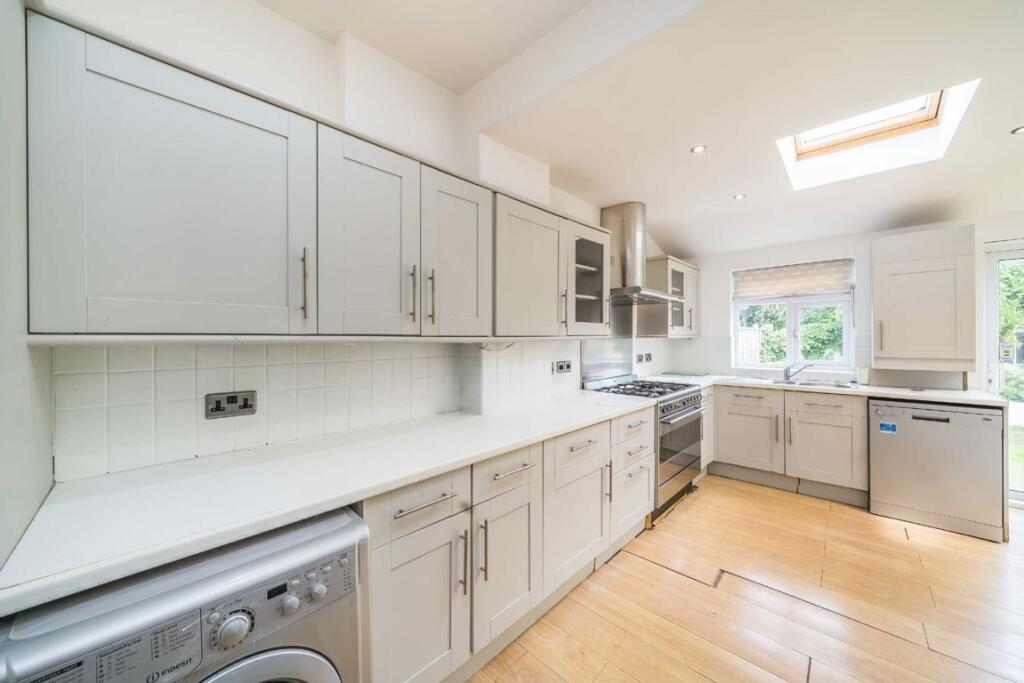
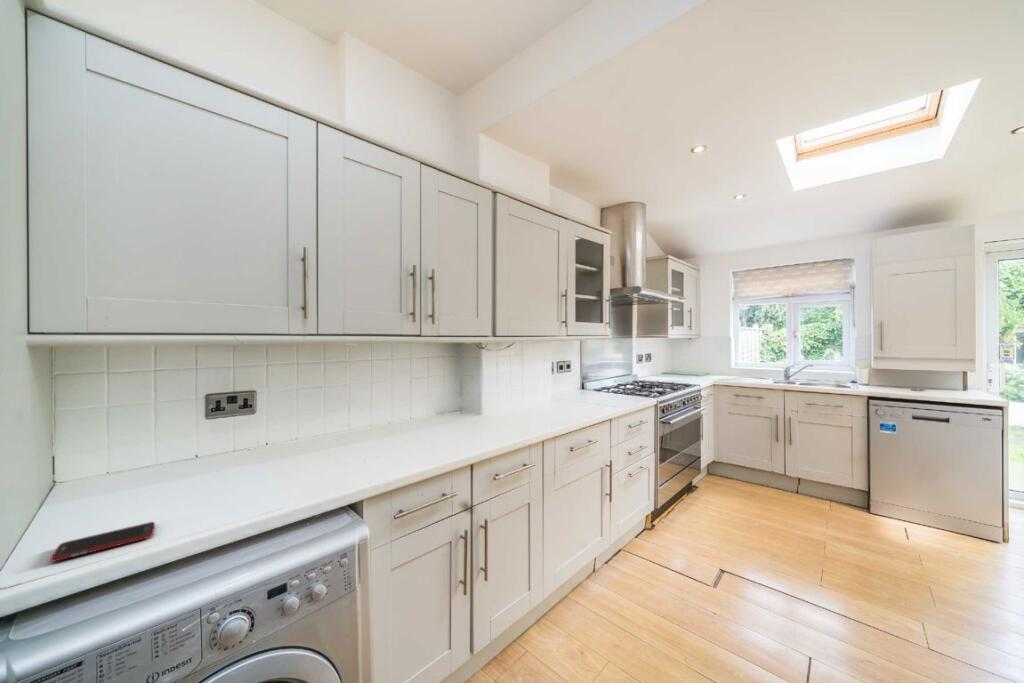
+ cell phone (107, 540)
